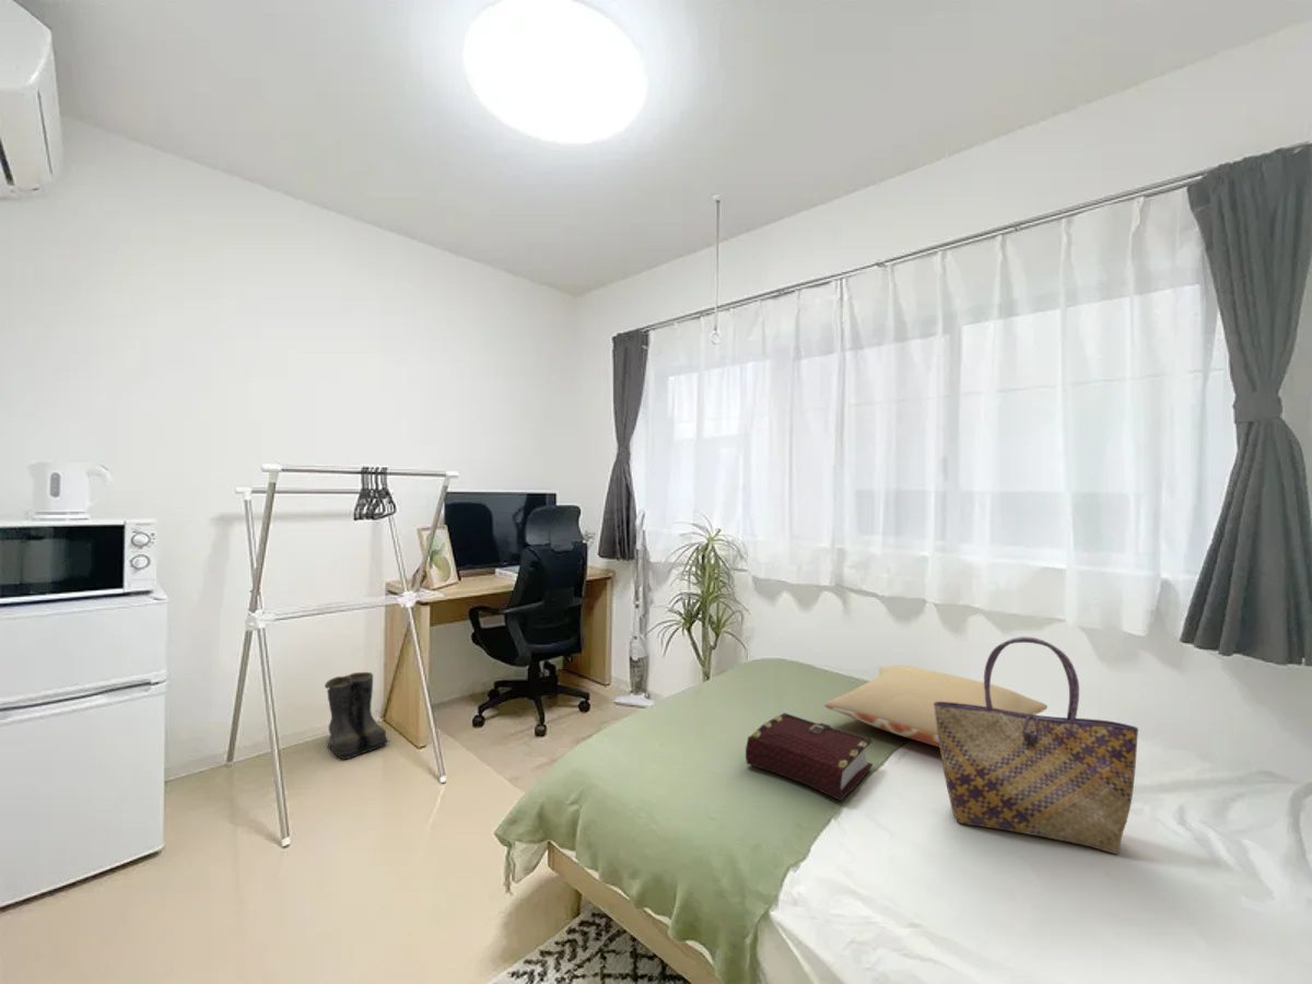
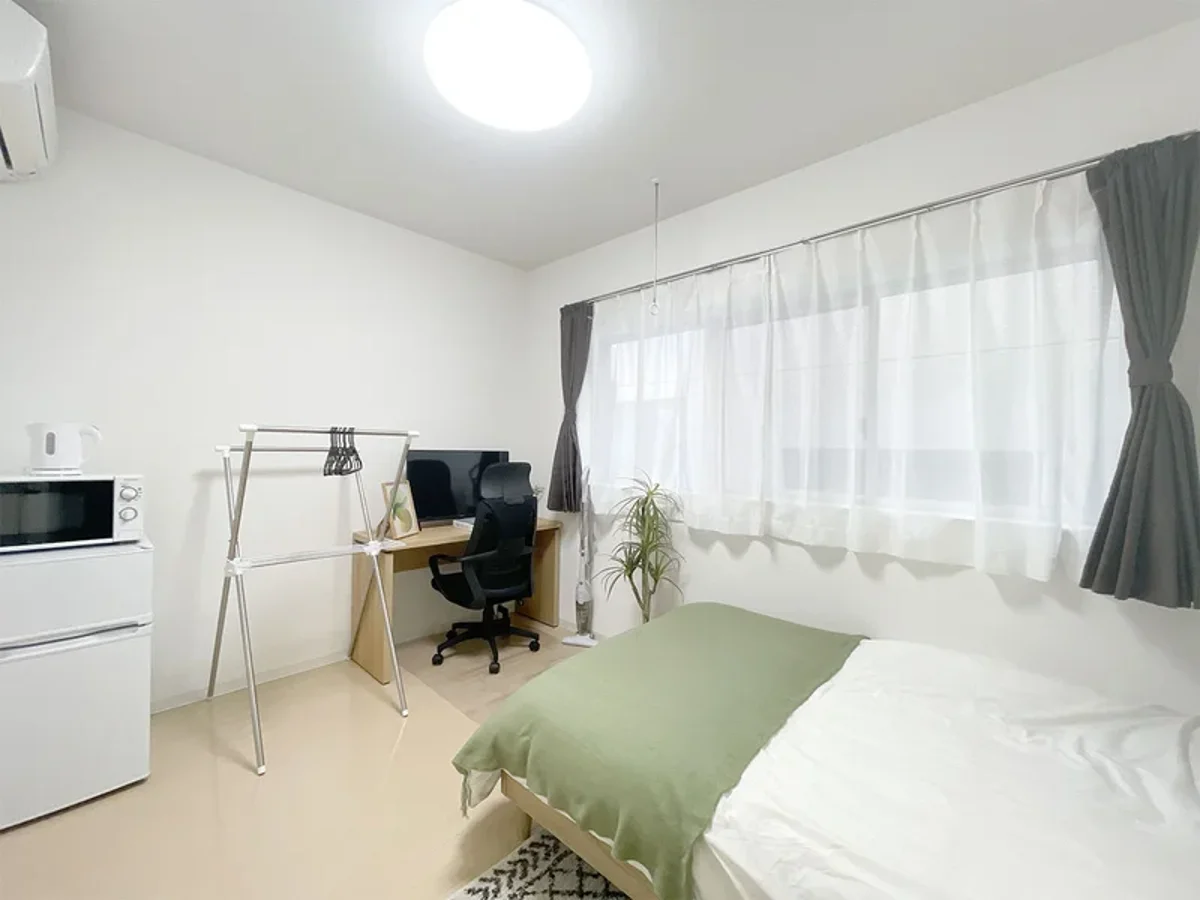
- pillow (934, 706)
- book (808, 751)
- boots (354, 712)
- tote bag (1030, 733)
